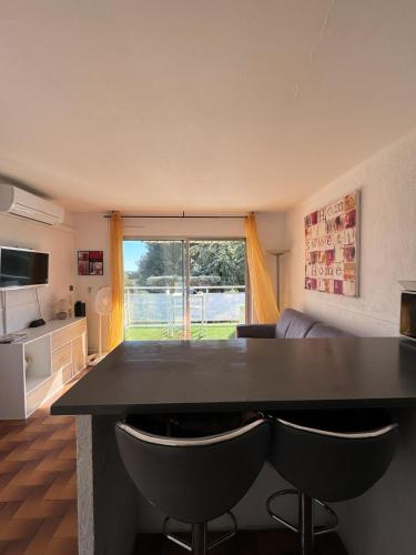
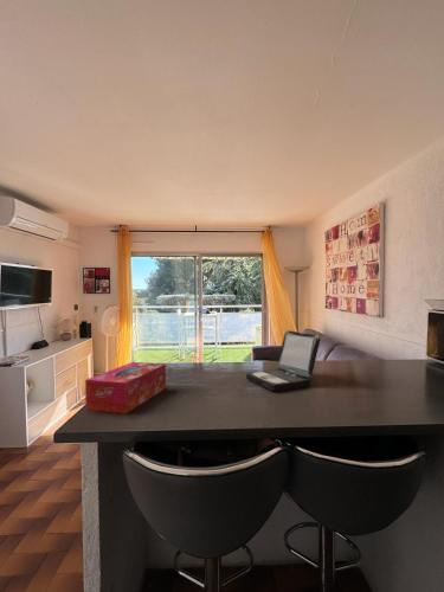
+ laptop (279, 358)
+ tissue box (129, 384)
